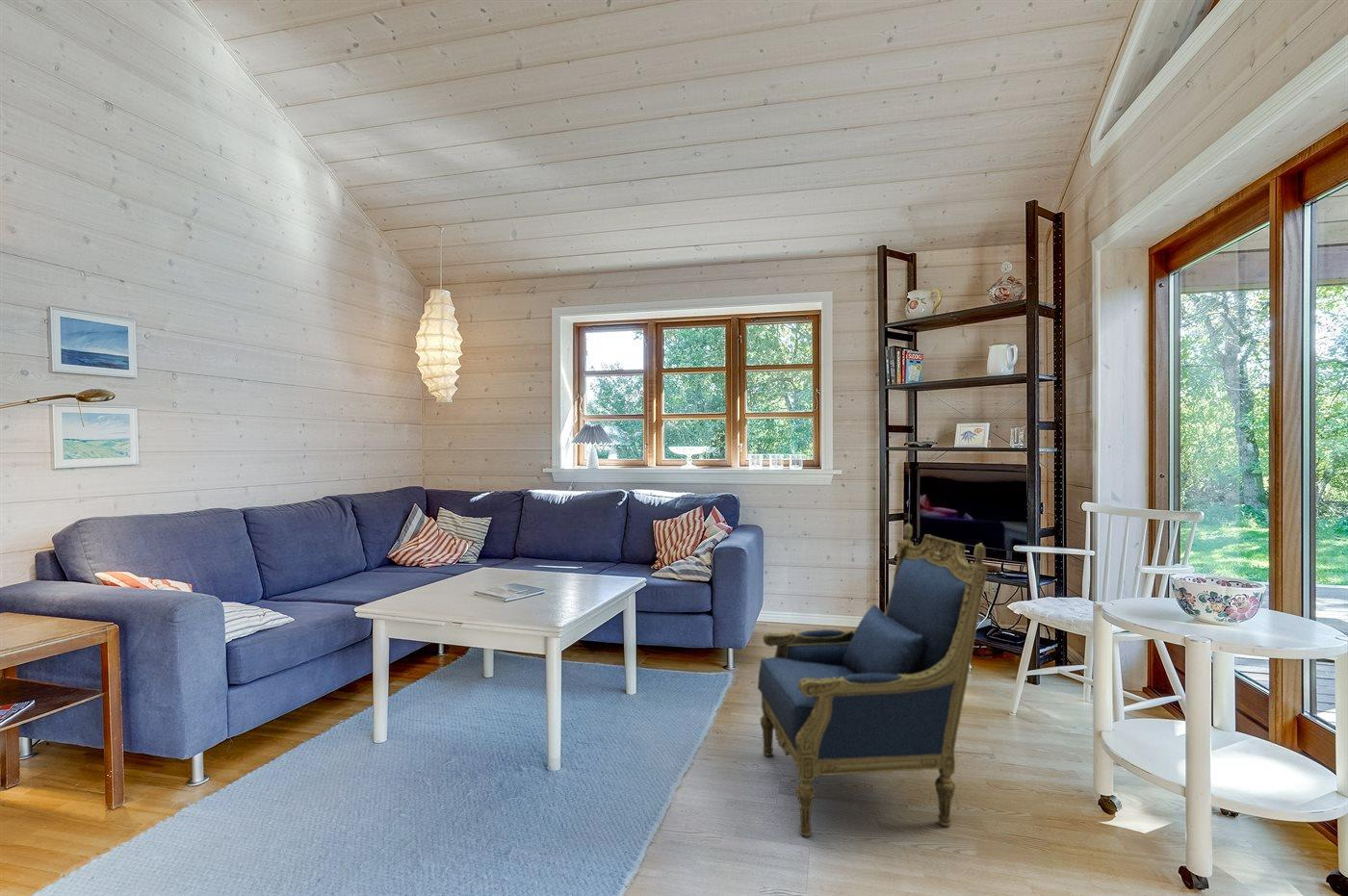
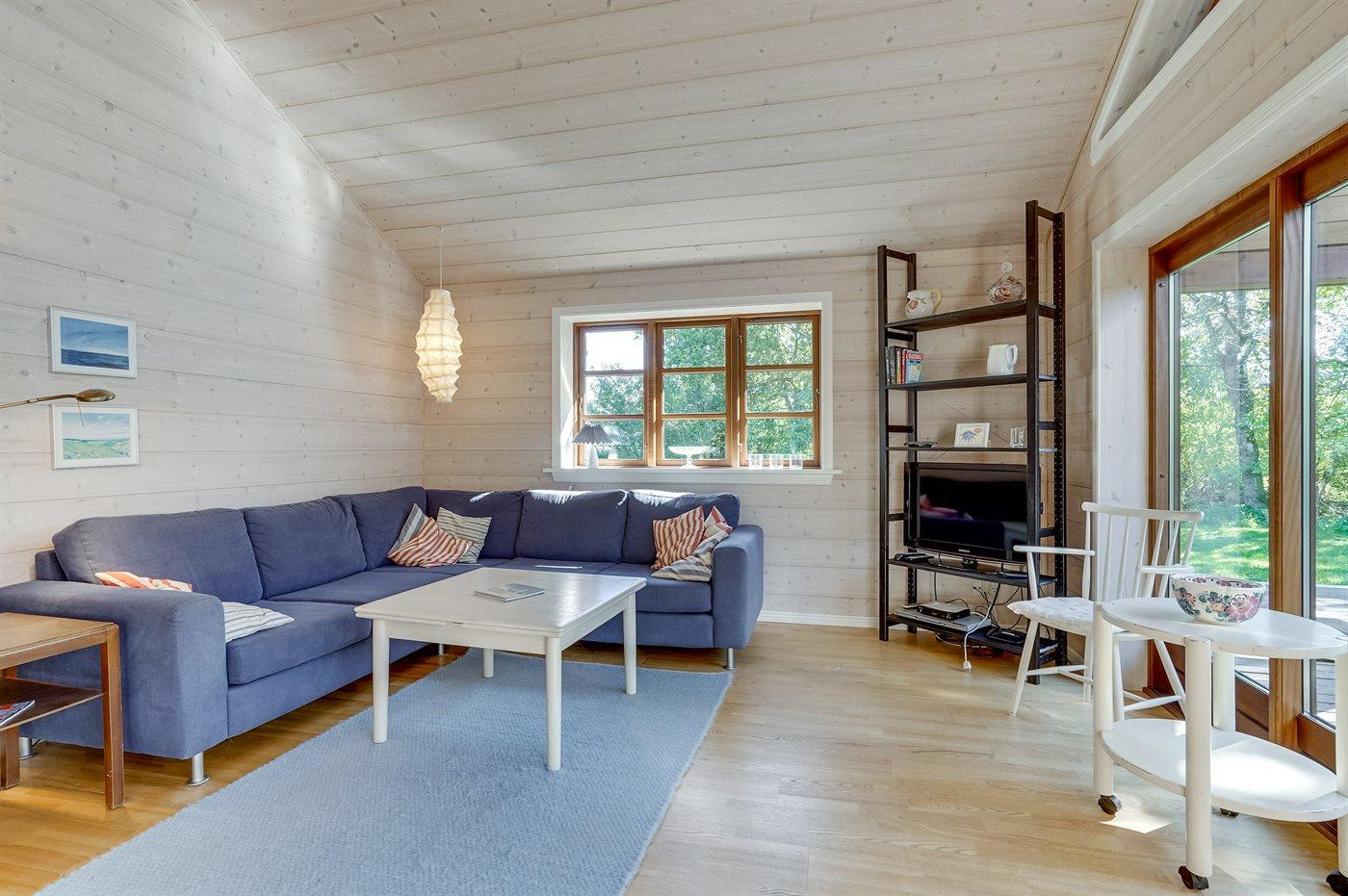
- armchair (861, 645)
